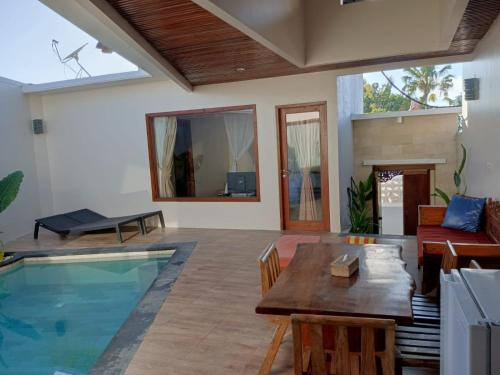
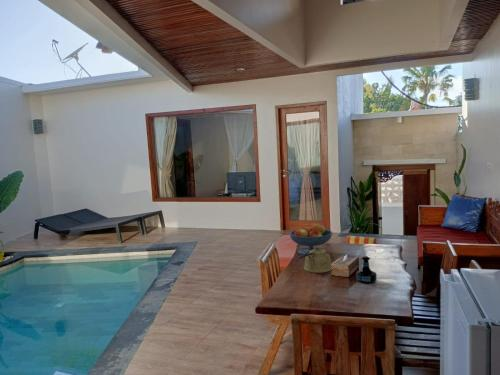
+ fruit bowl (310, 238)
+ kettle (316, 258)
+ tequila bottle (366, 268)
